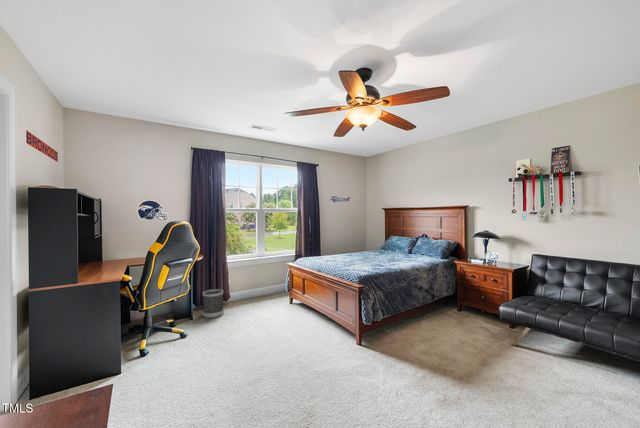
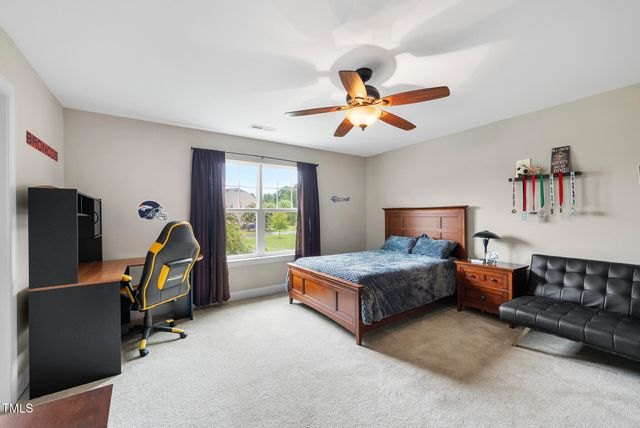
- wastebasket (213, 303)
